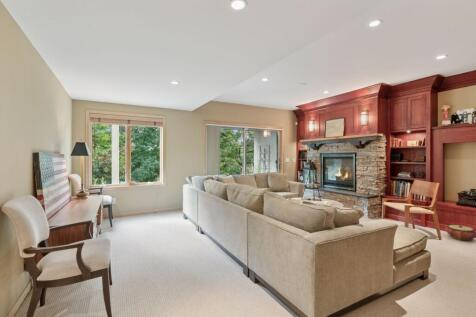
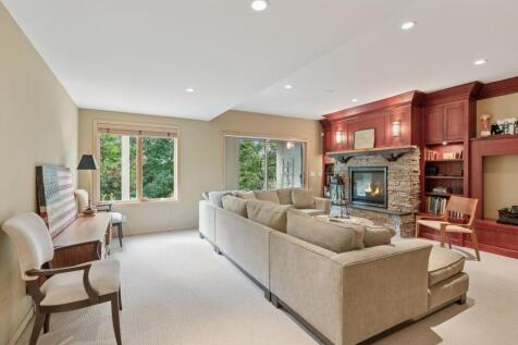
- woven basket (460, 232)
